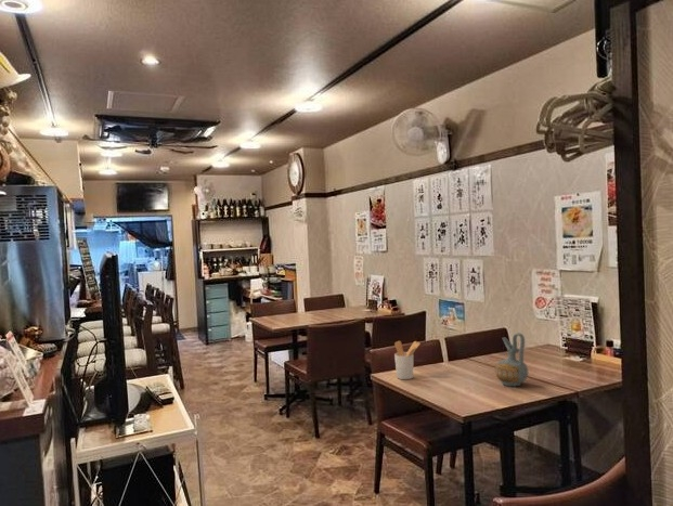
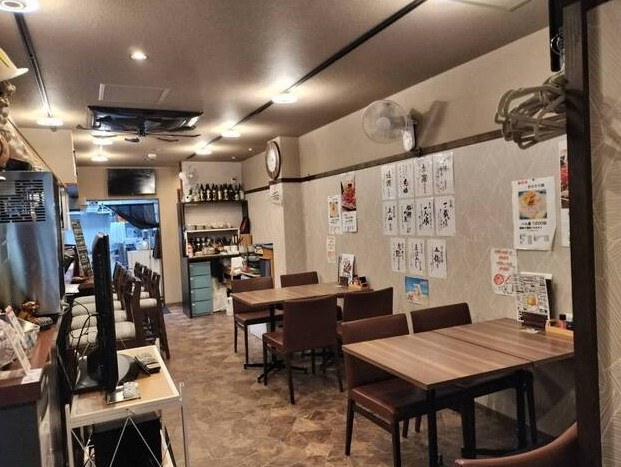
- utensil holder (407, 359)
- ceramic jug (510, 358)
